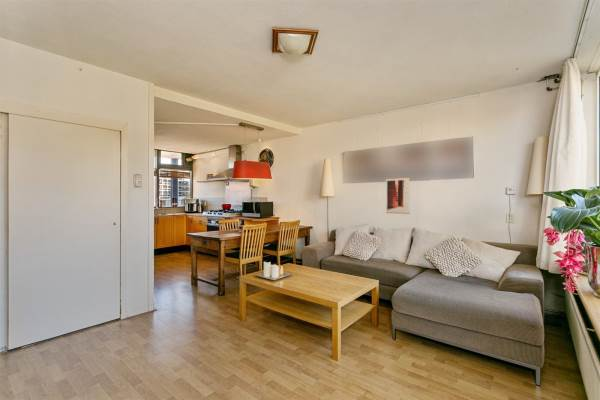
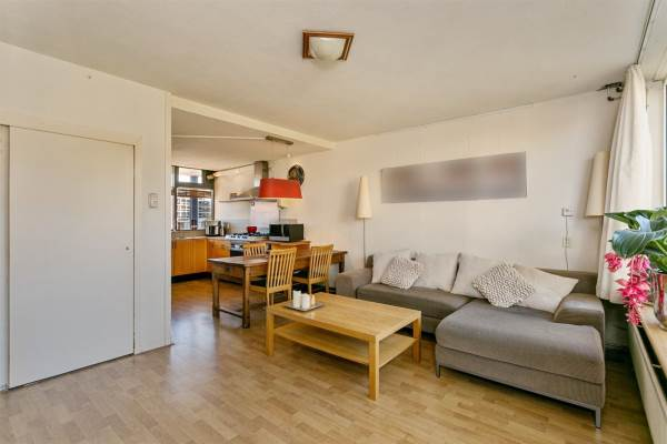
- wall art (397, 195)
